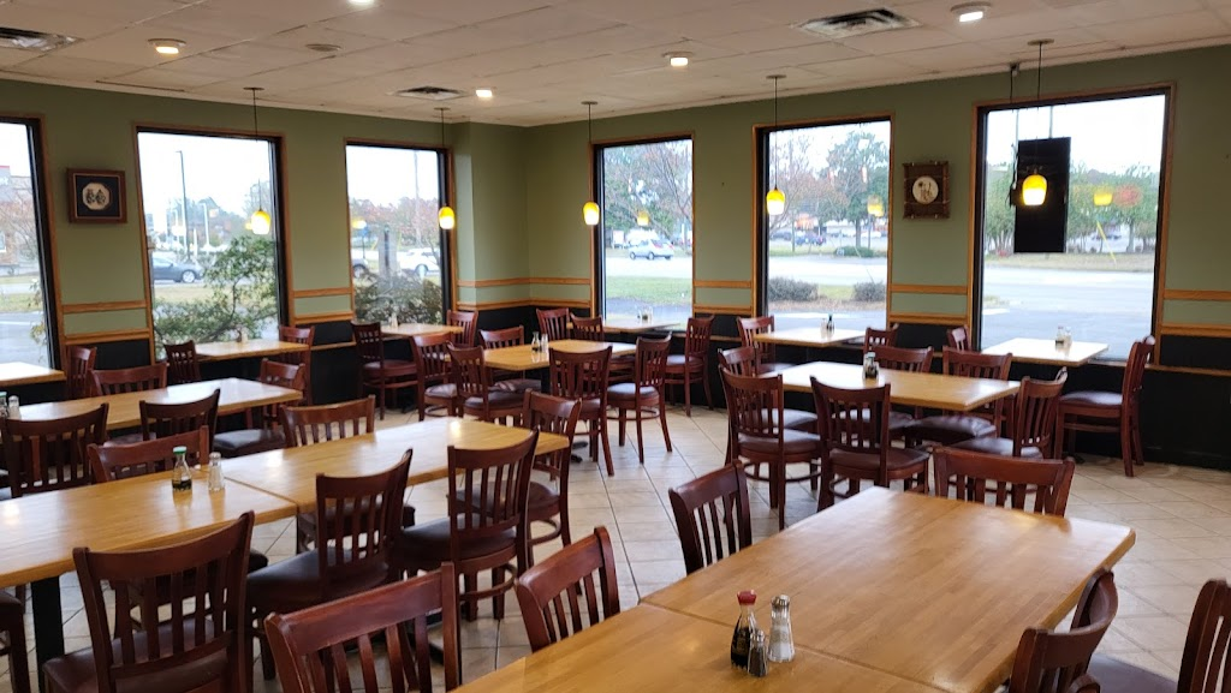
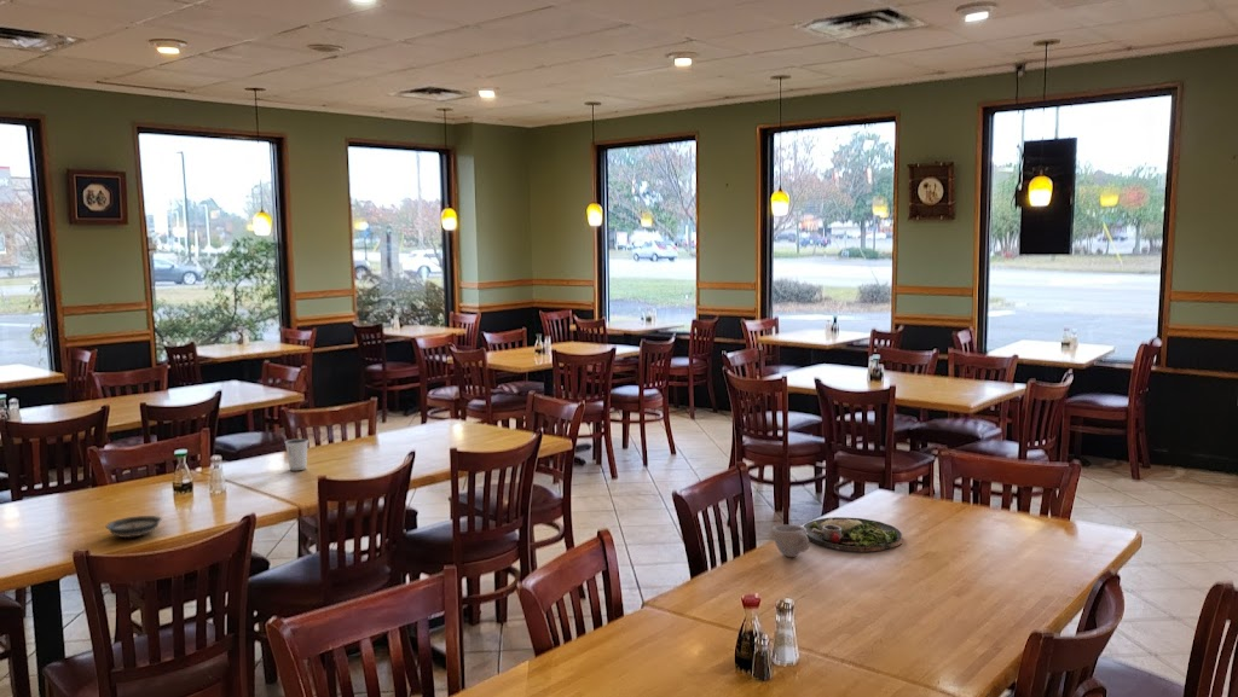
+ saucer (134, 528)
+ cup (793, 541)
+ dixie cup (296, 454)
+ dinner plate (851, 525)
